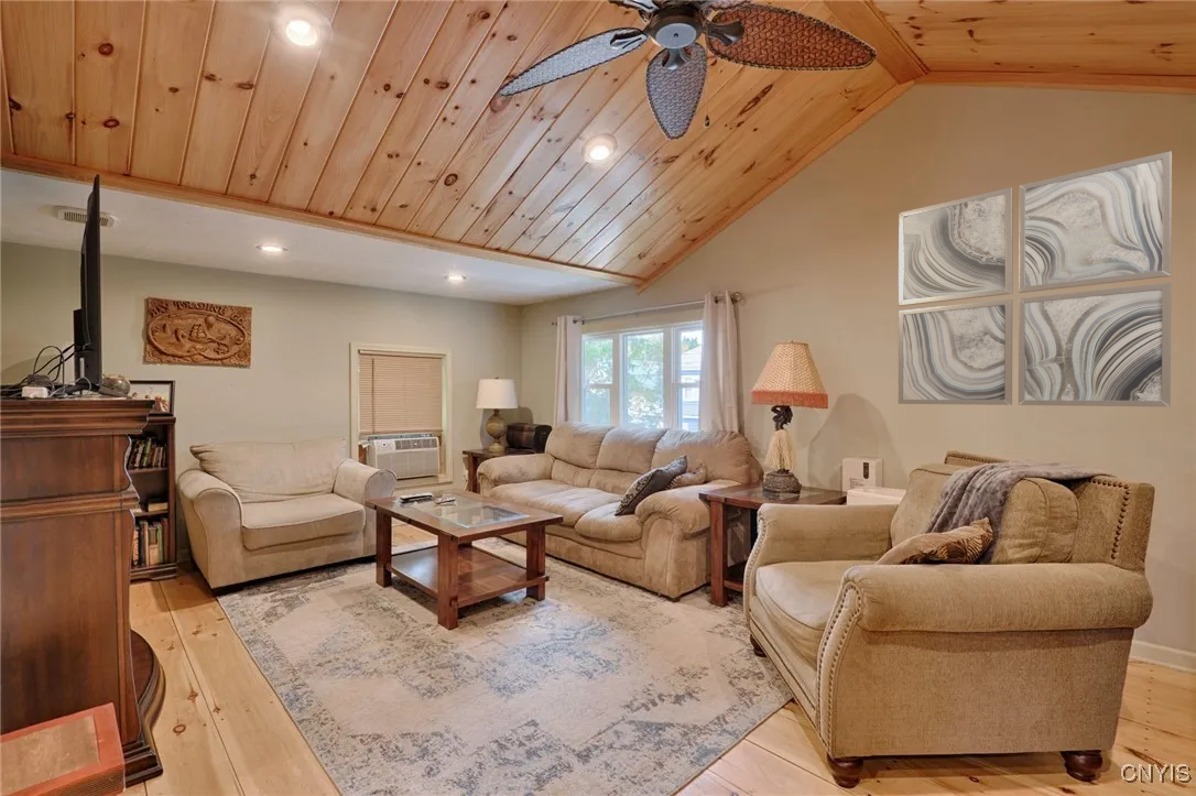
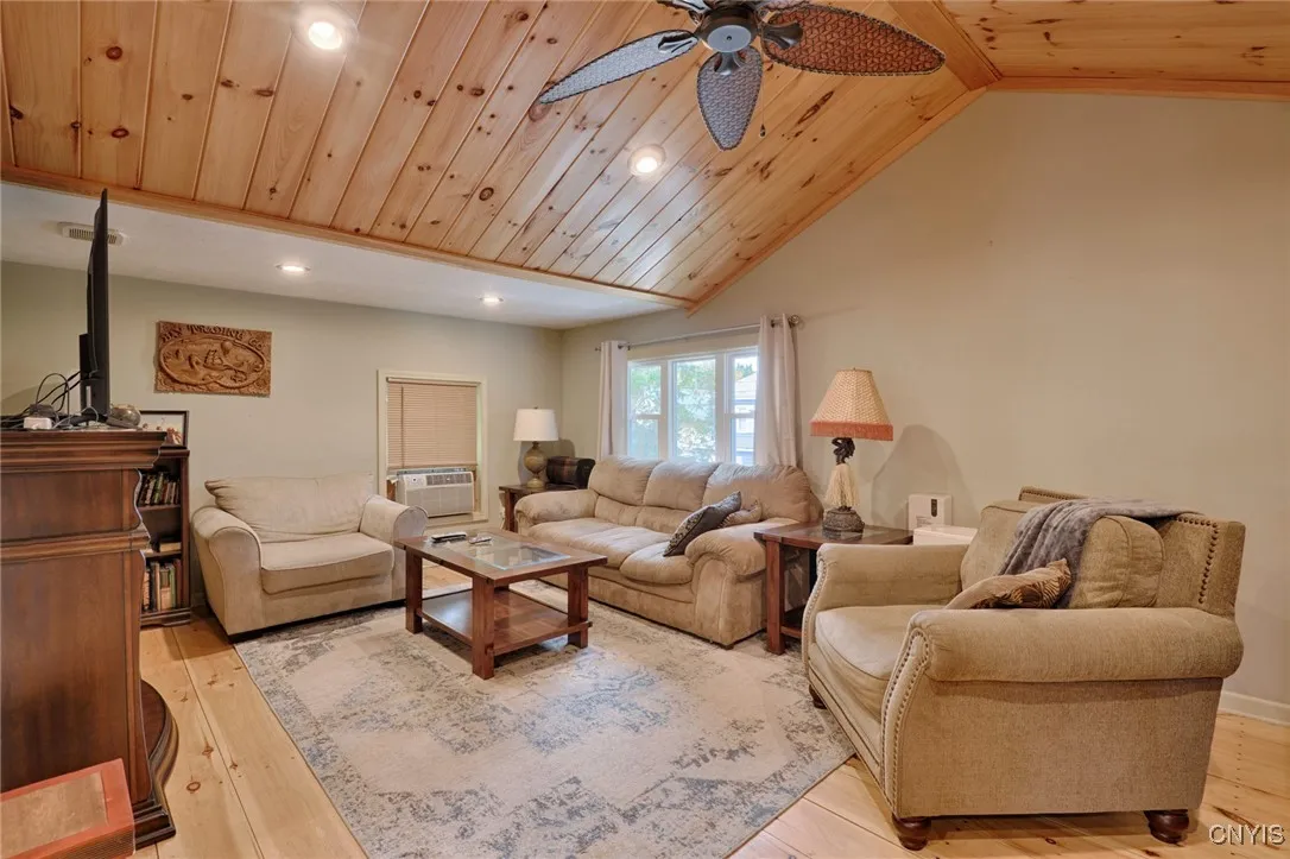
- wall art (1019, 298)
